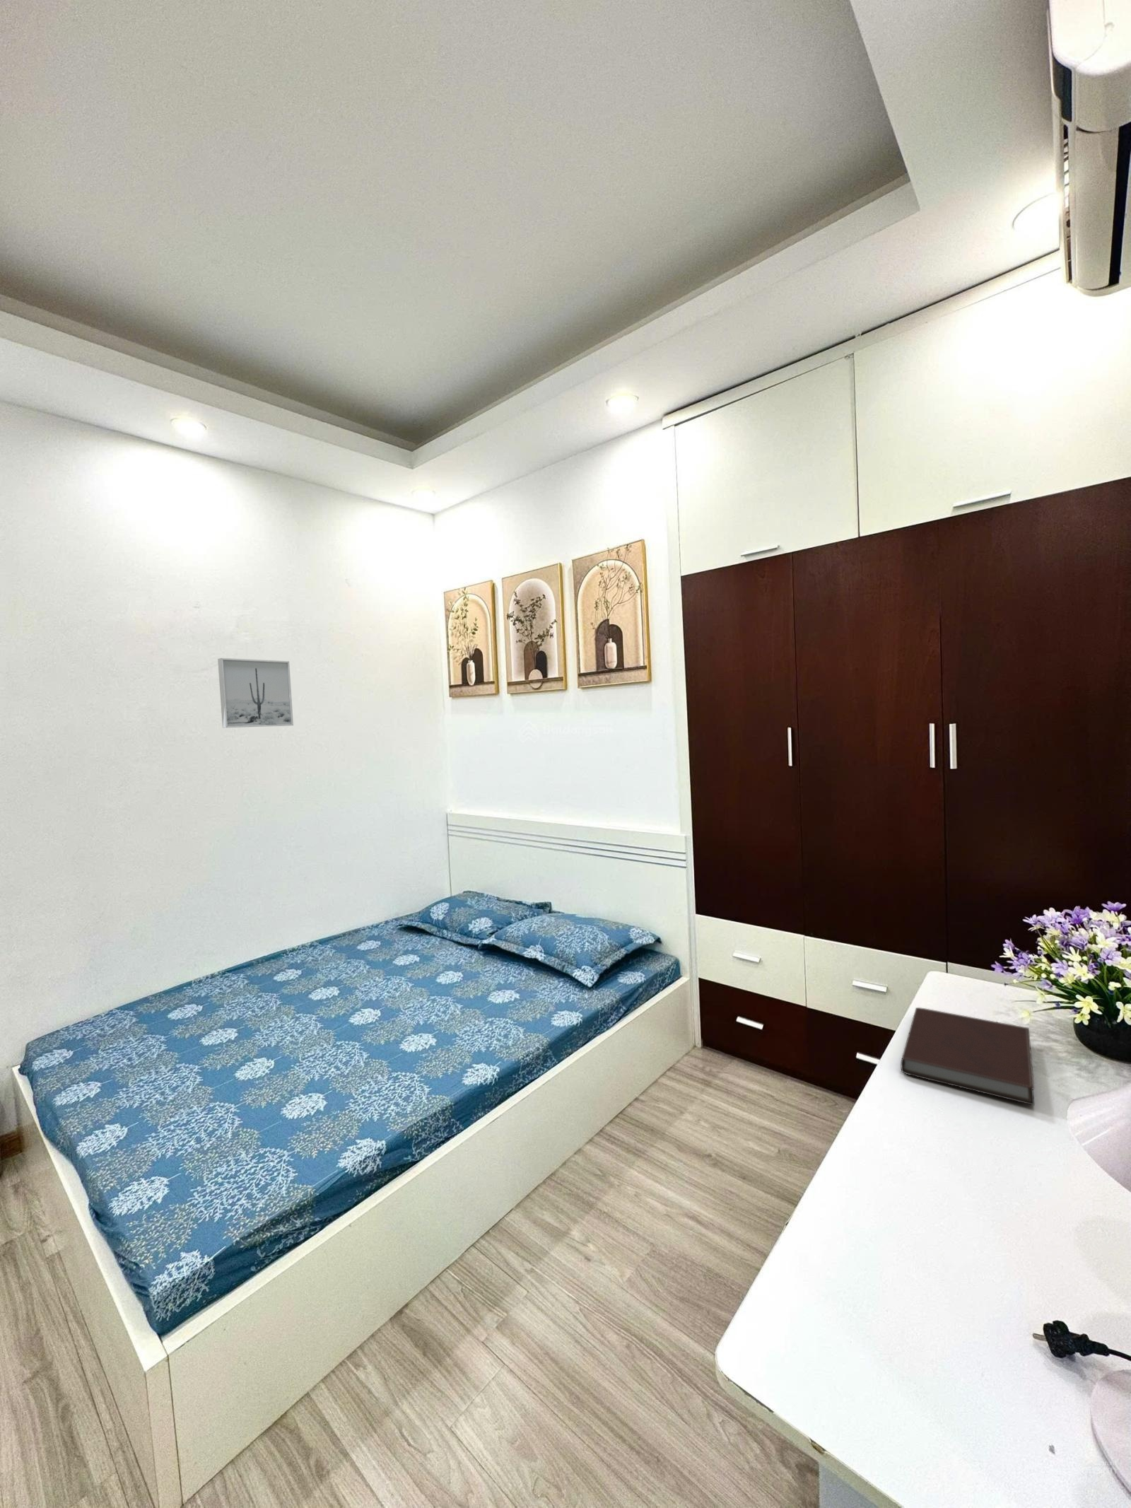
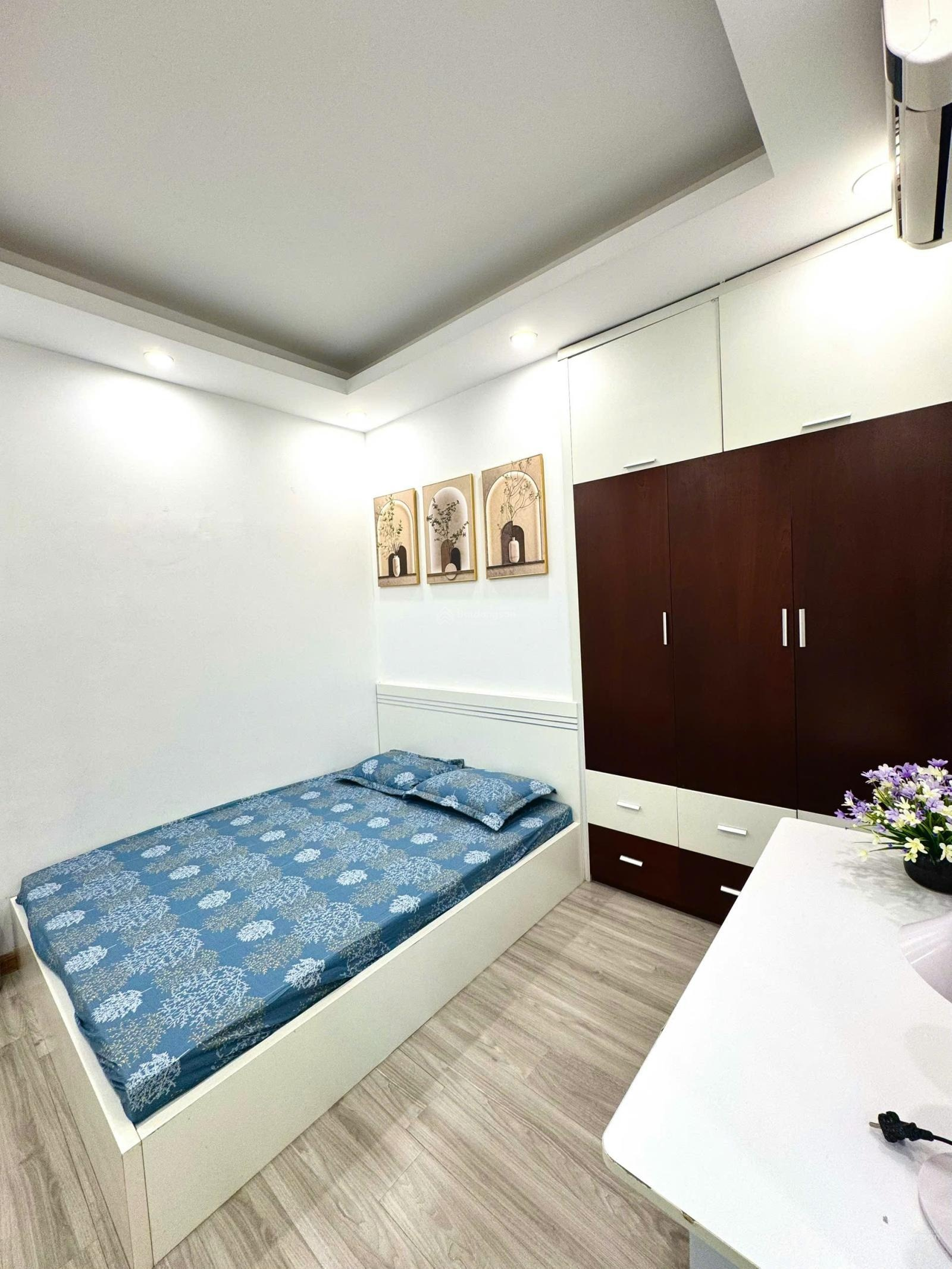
- notebook (967, 1049)
- wall art (257, 693)
